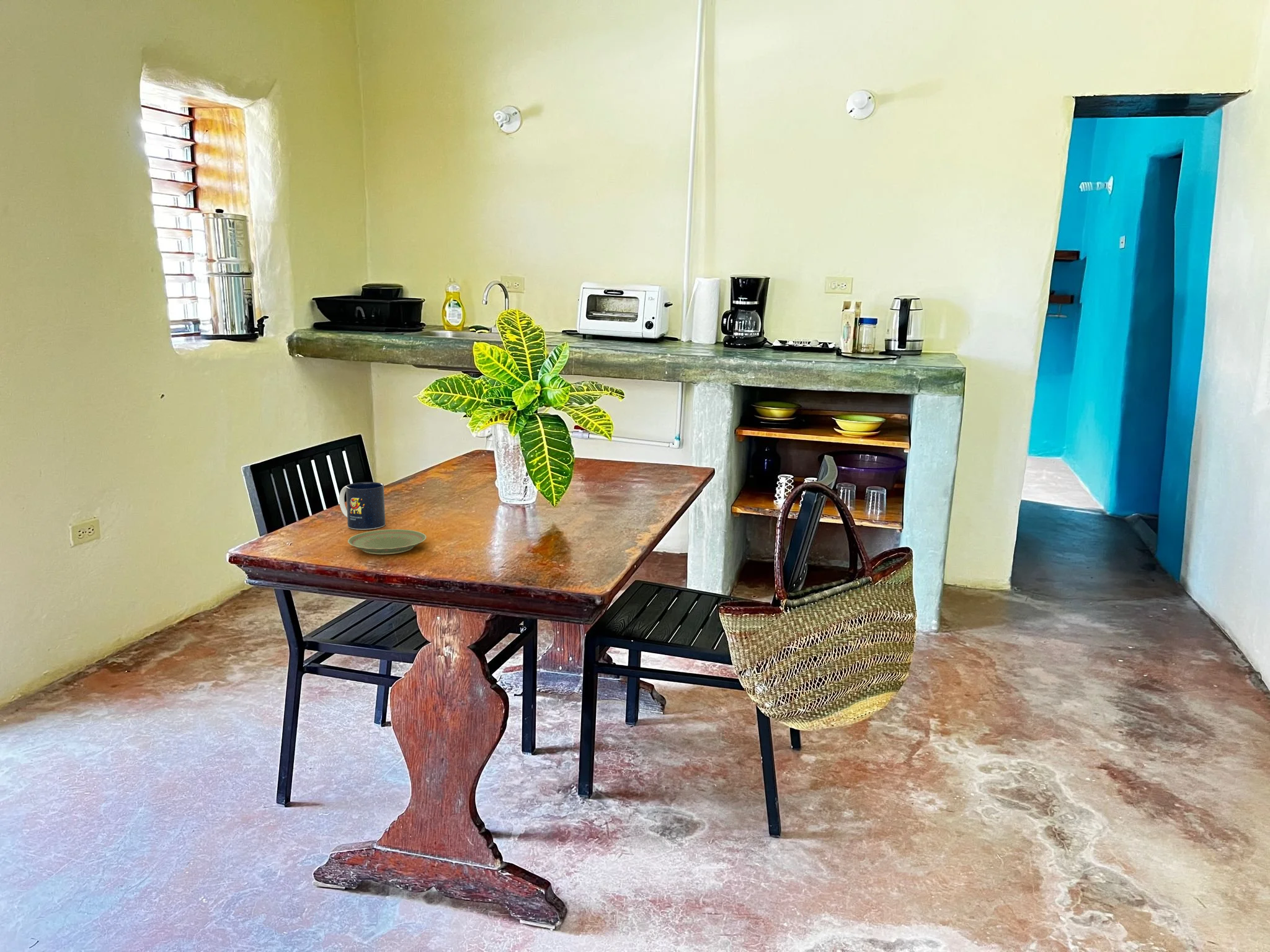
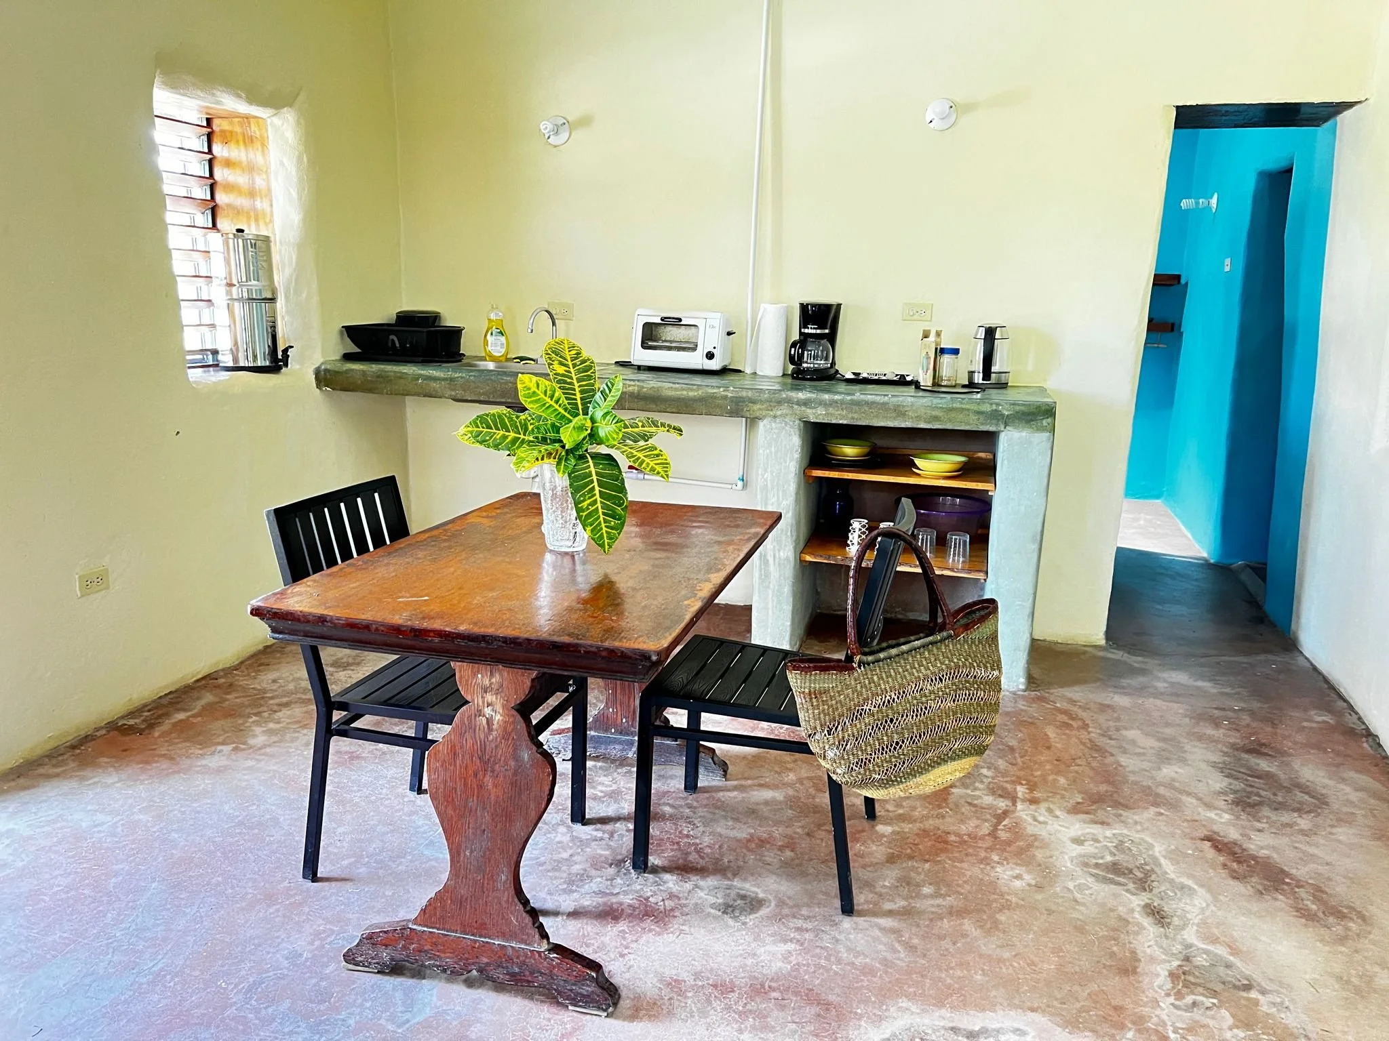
- plate (388, 543)
- mug (360, 504)
